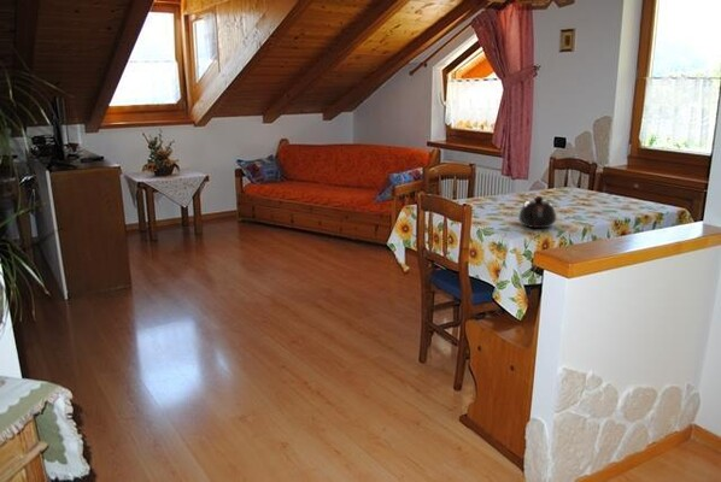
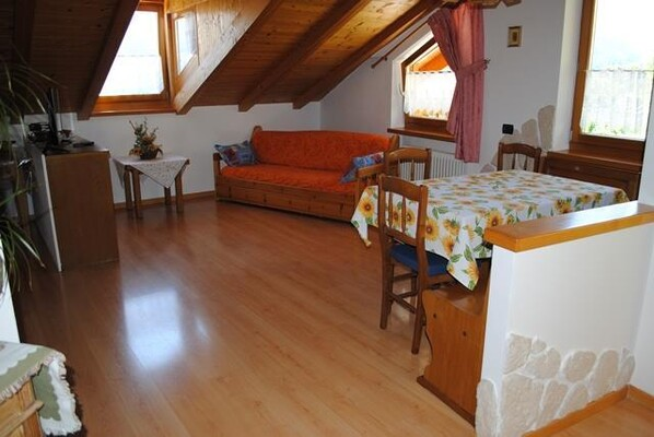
- teapot (537, 211)
